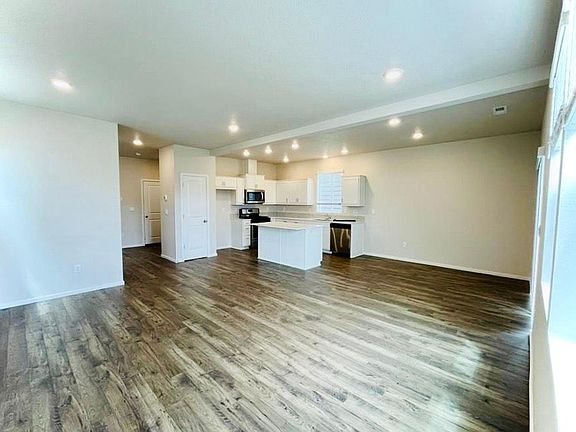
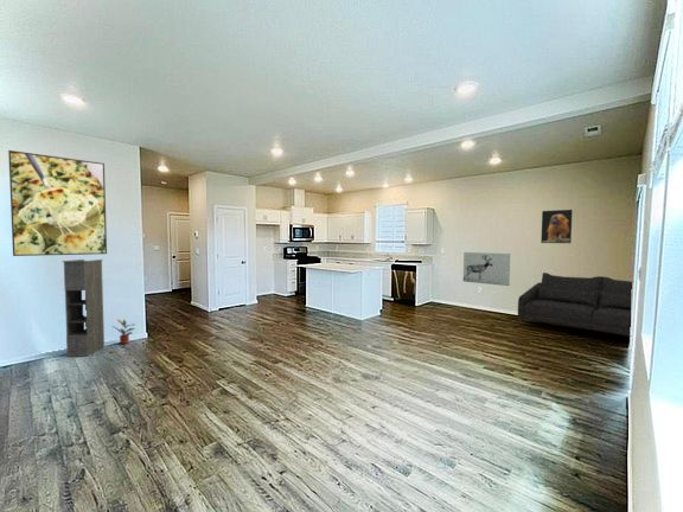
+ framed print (556, 226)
+ potted plant (126, 331)
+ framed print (62, 206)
+ storage cabinet (85, 306)
+ wall art (485, 268)
+ sofa (596, 305)
